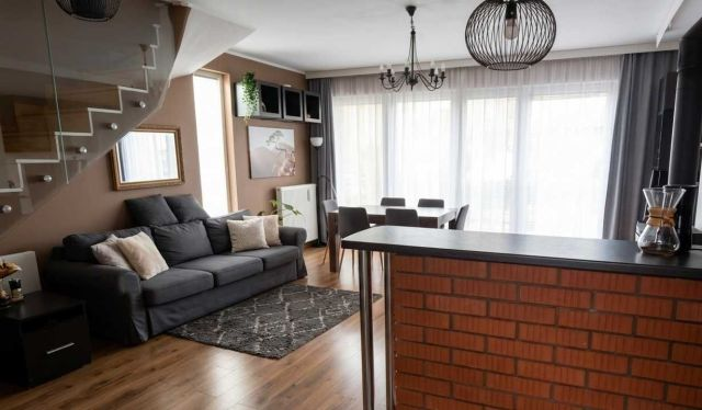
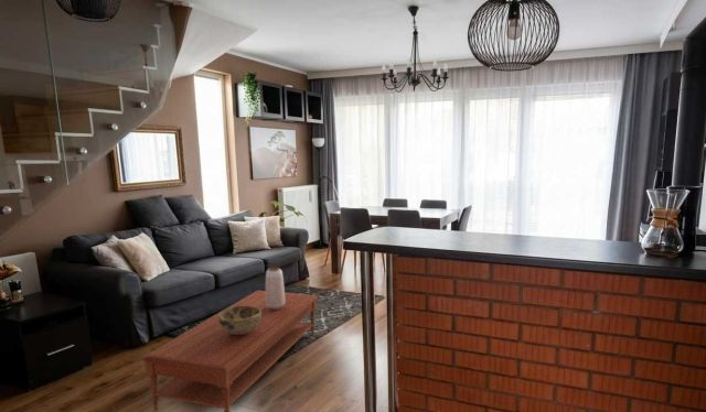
+ decorative bowl (240, 322)
+ planter (275, 288)
+ coffee table (246, 344)
